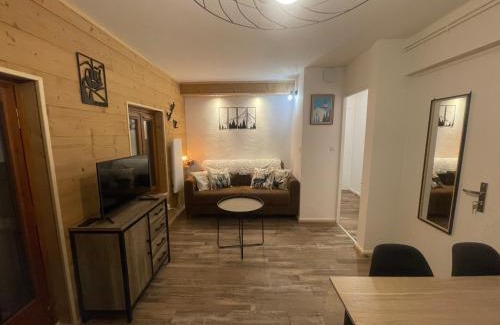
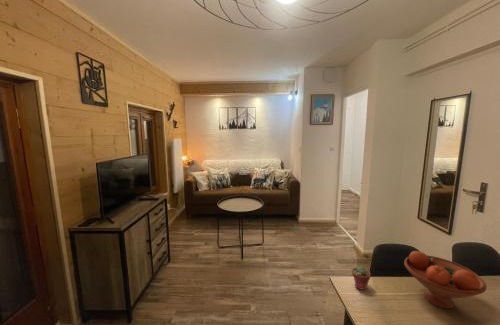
+ potted succulent (361, 276)
+ fruit bowl (440, 280)
